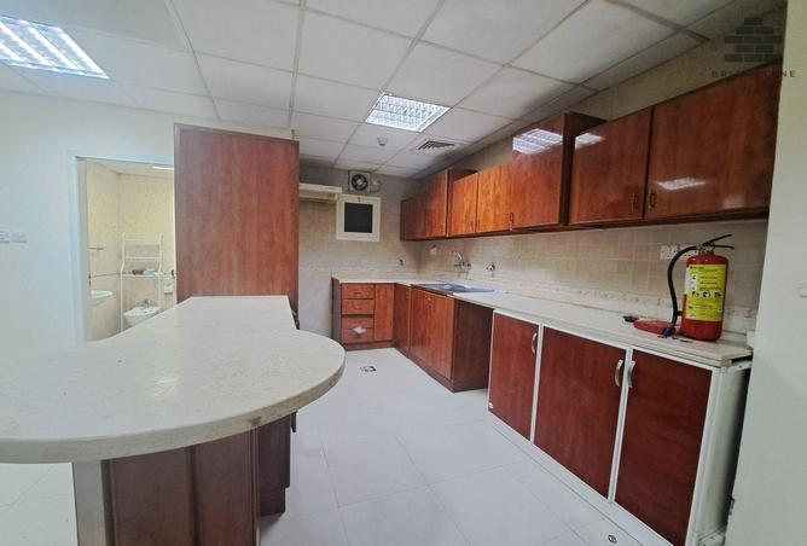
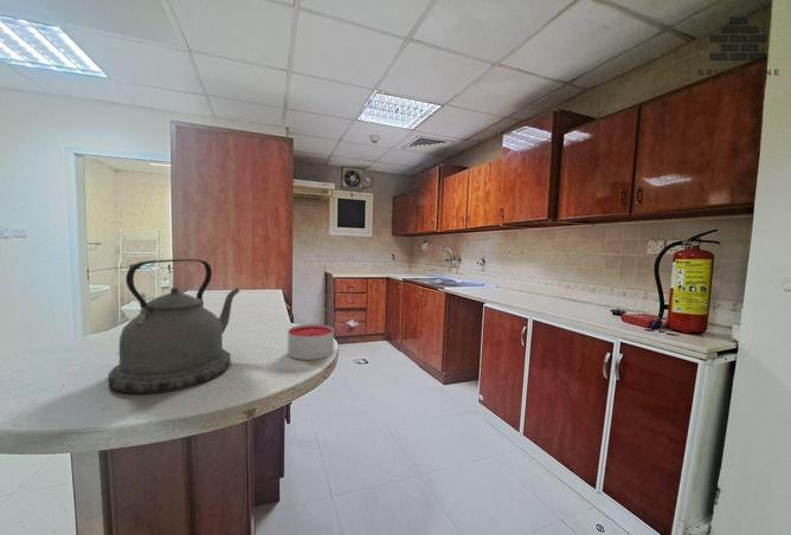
+ candle (310, 340)
+ kettle (179, 314)
